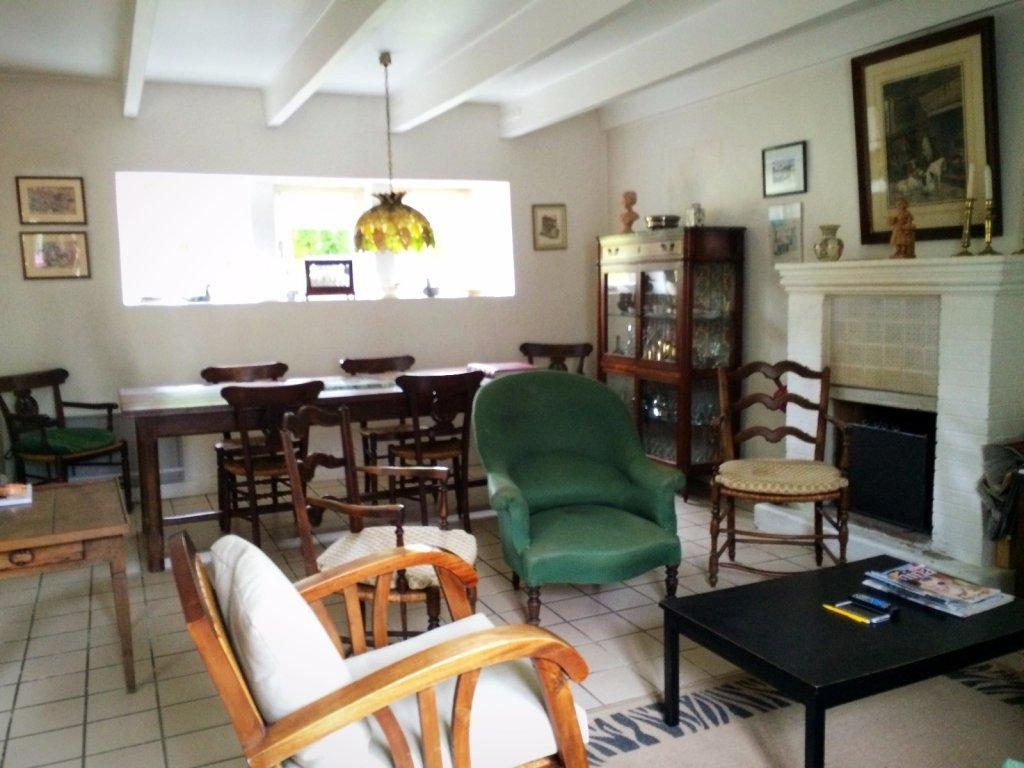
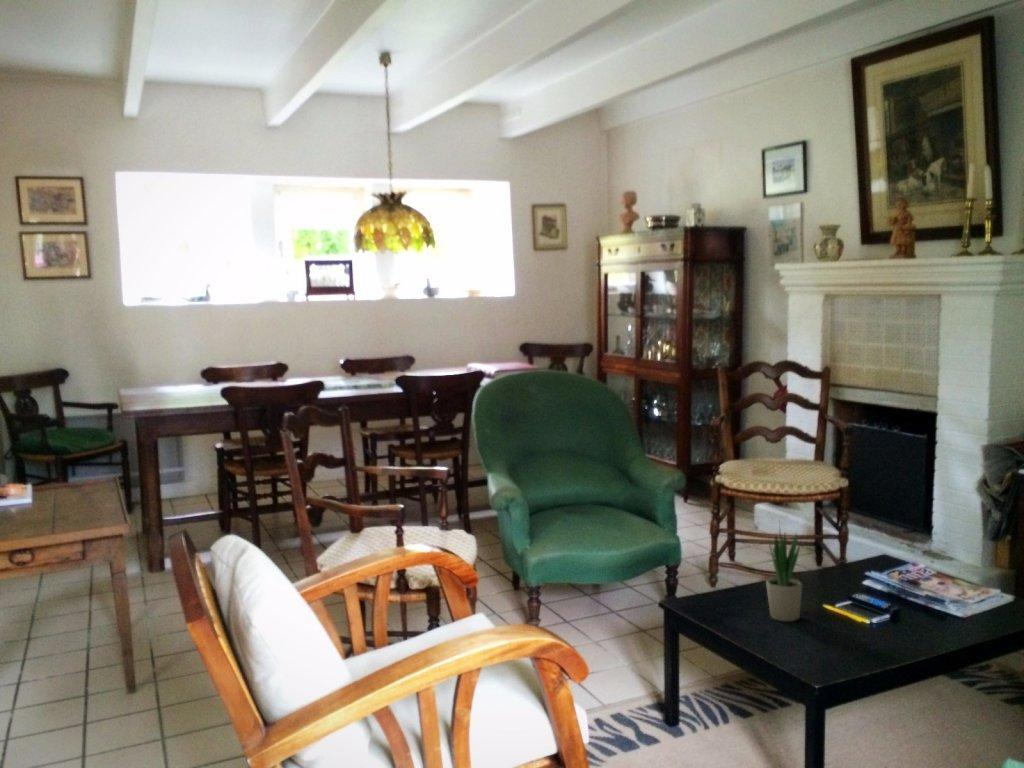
+ potted plant (785, 569)
